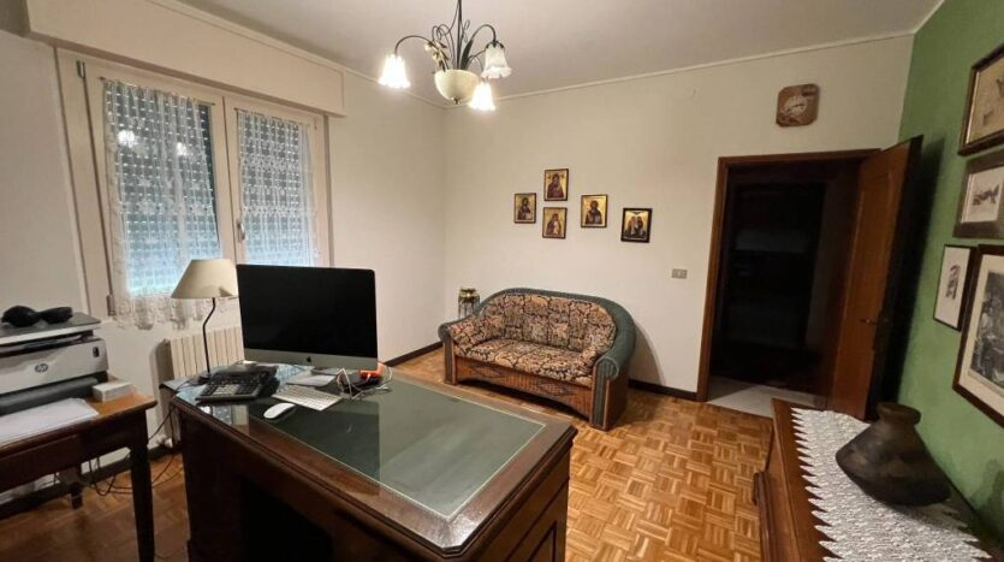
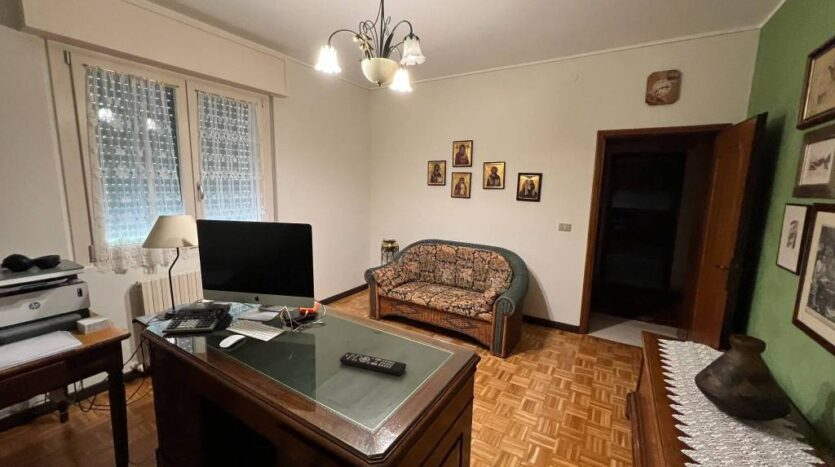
+ remote control (372, 363)
